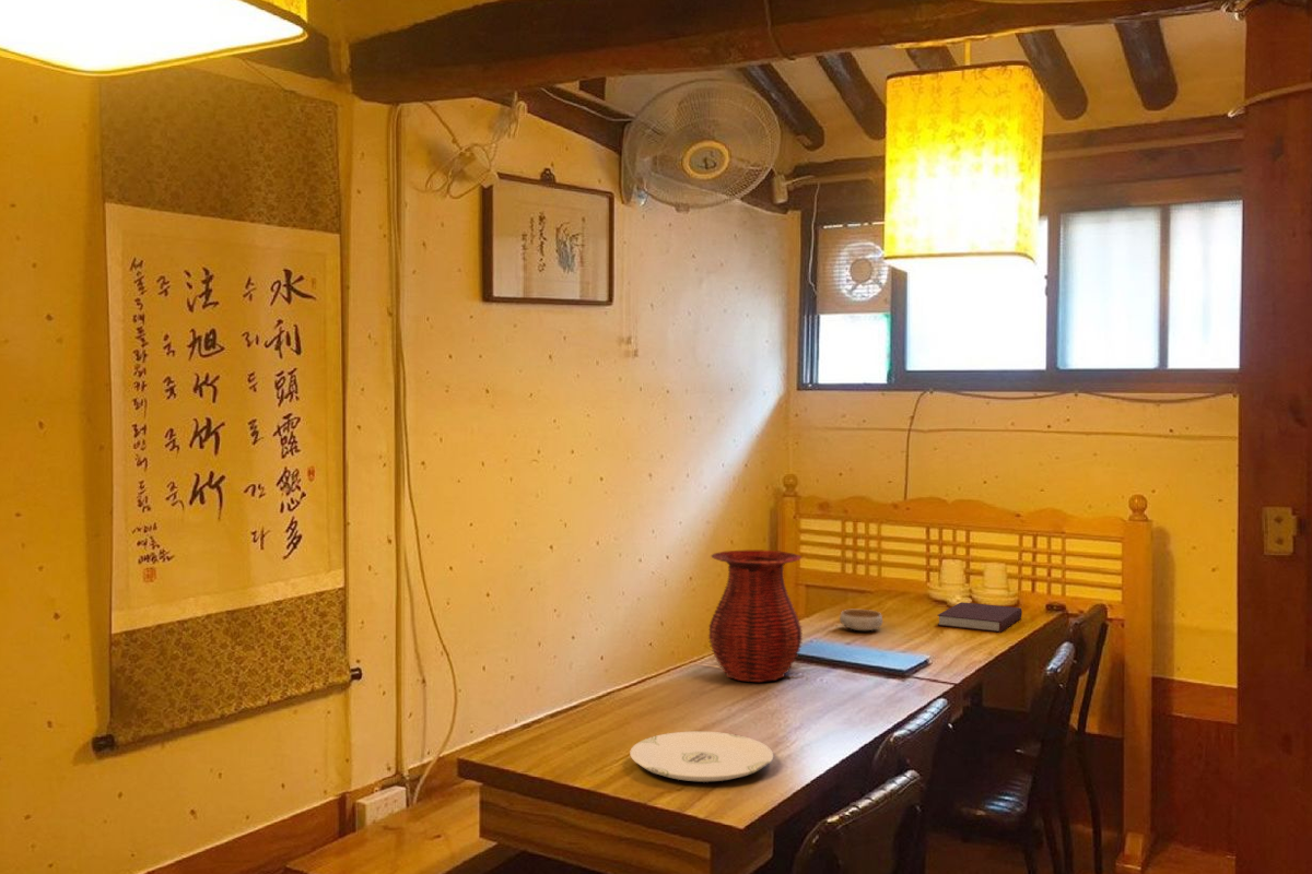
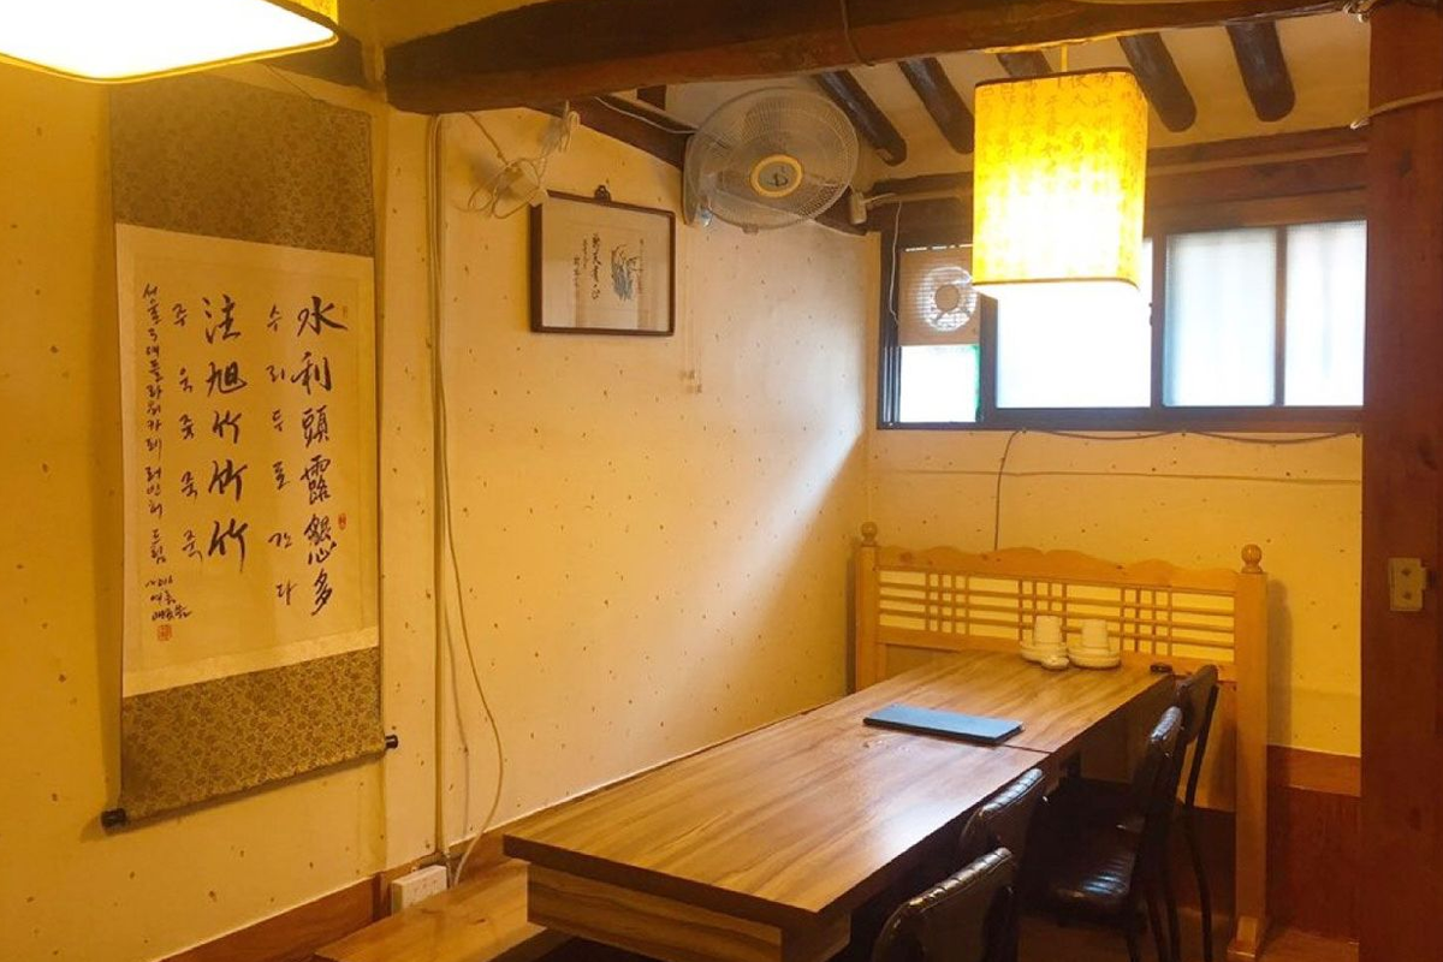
- plate (701, 758)
- notebook (980, 616)
- vase (754, 615)
- bowl (860, 621)
